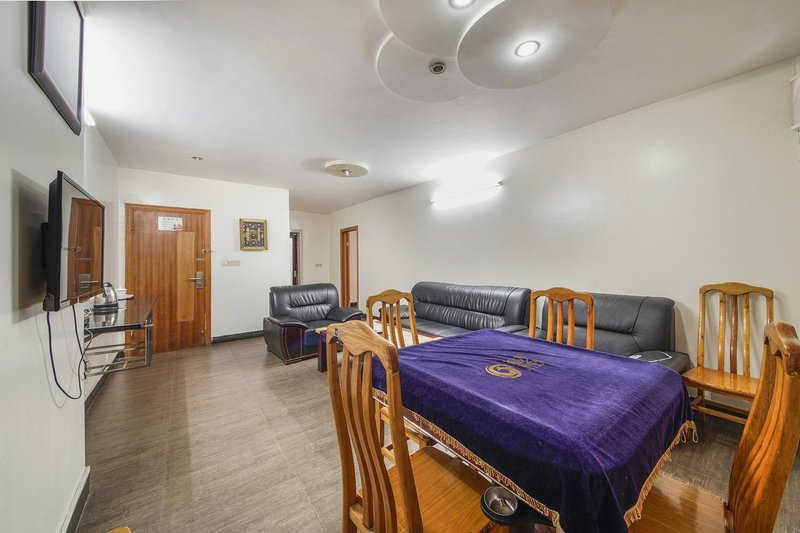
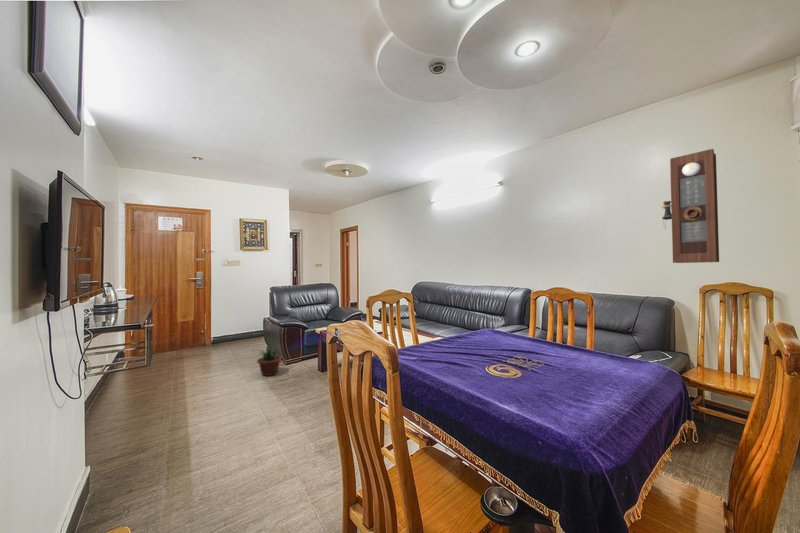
+ pendulum clock (687, 209)
+ potted plant (267, 360)
